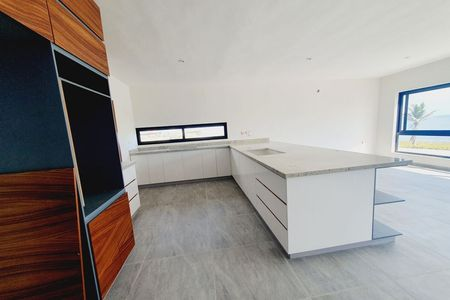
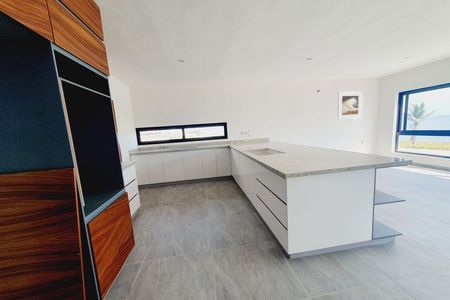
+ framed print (350, 105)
